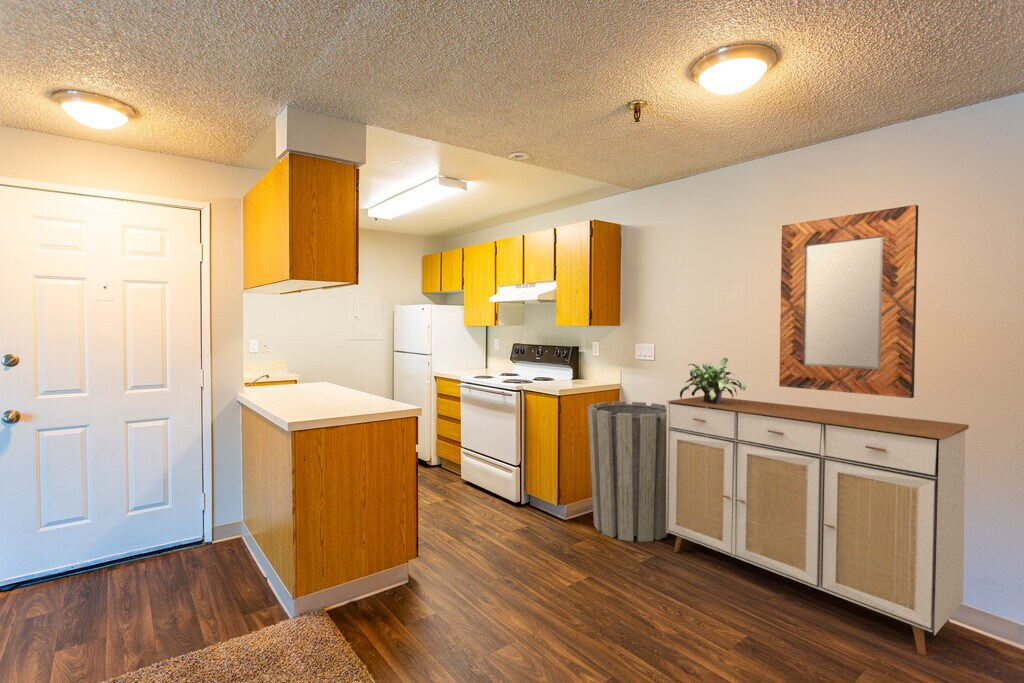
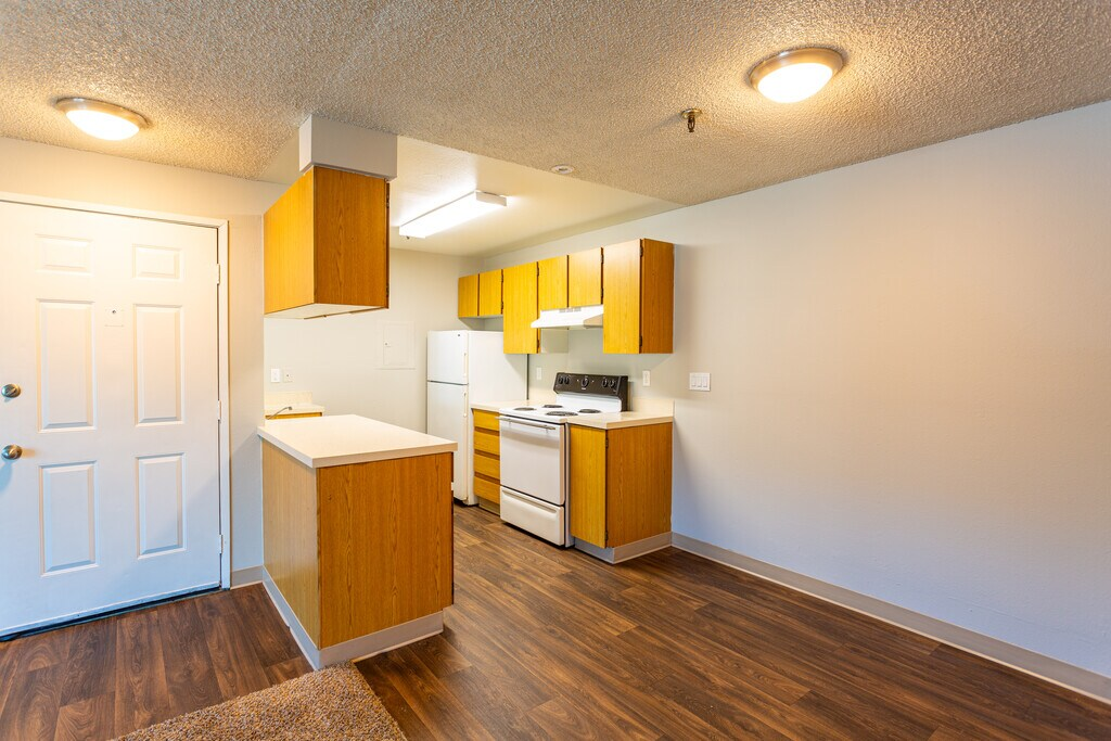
- home mirror (842, 304)
- potted plant (715, 379)
- sideboard (793, 496)
- trash can (631, 467)
